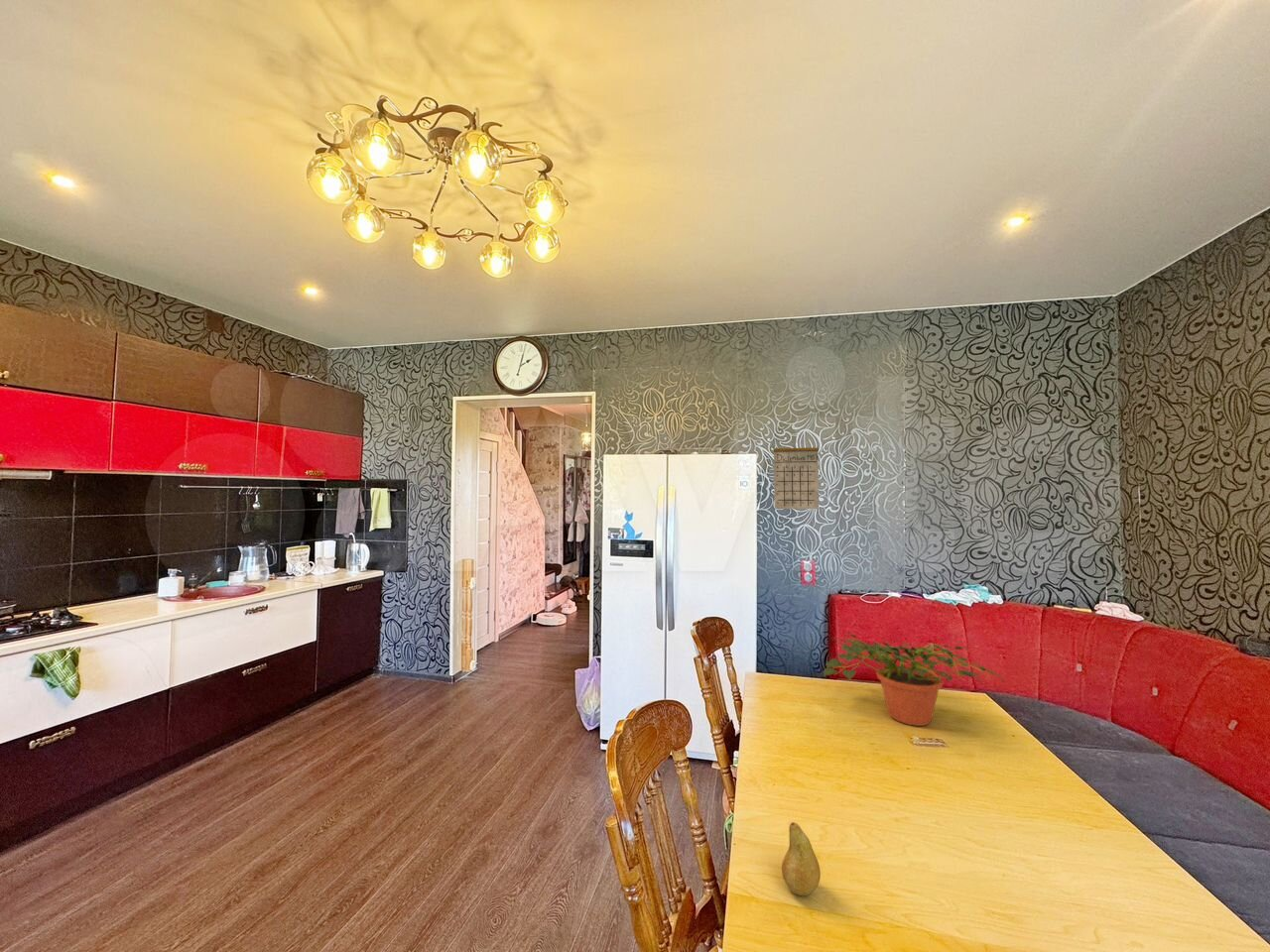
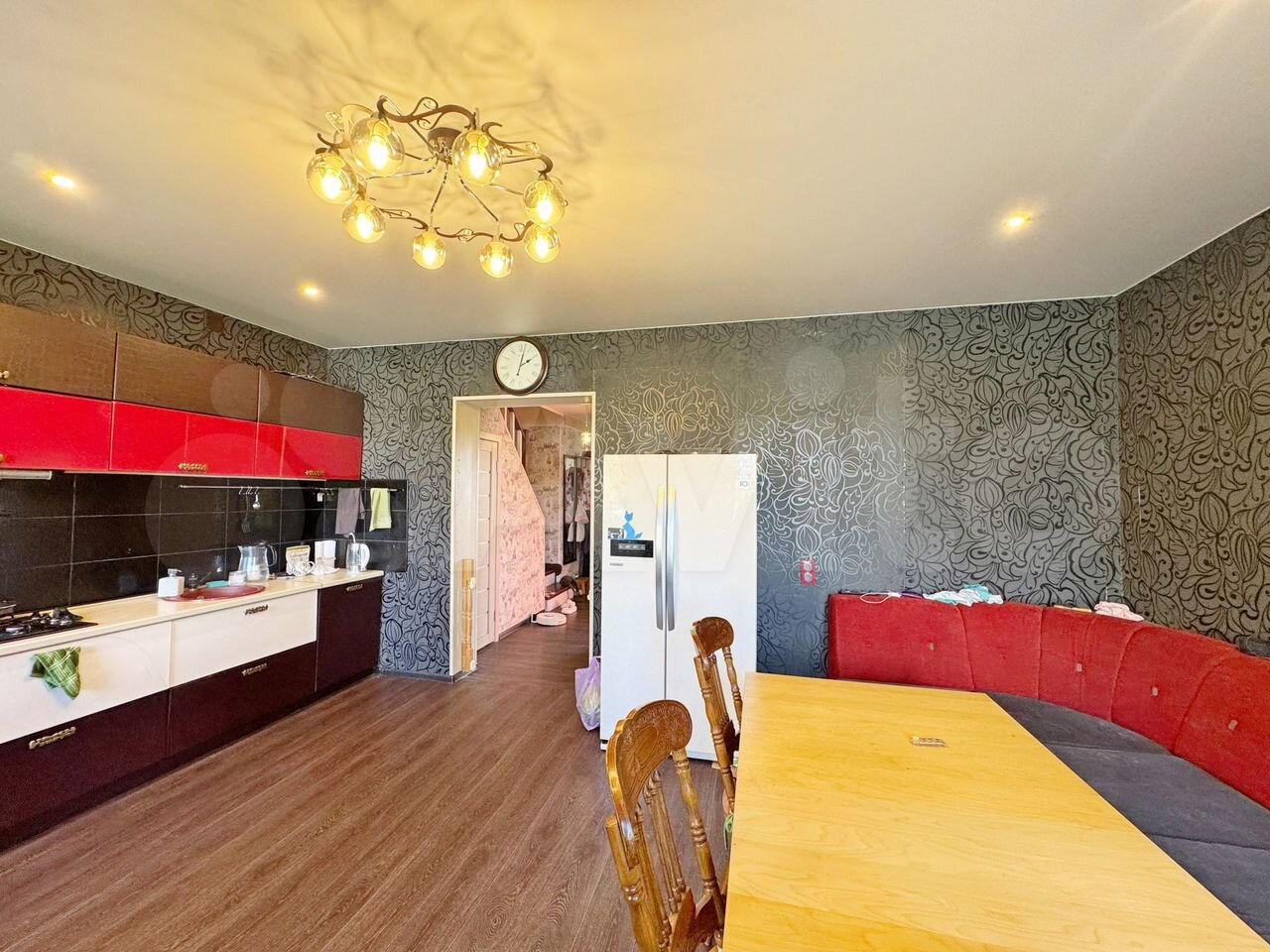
- potted plant (900, 671)
- calendar (796, 471)
- fruit (801, 854)
